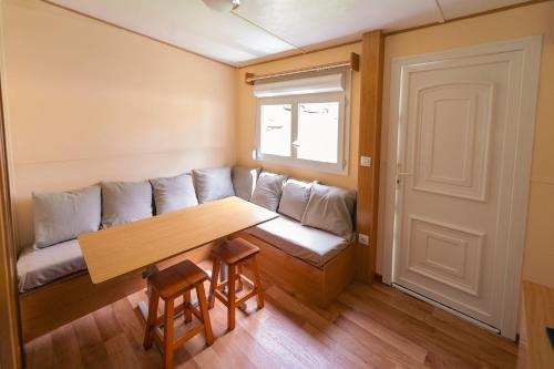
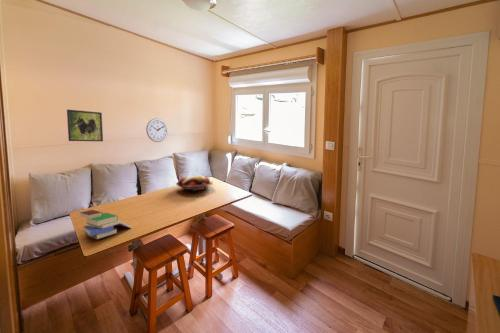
+ fruit basket (195, 182)
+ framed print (85, 126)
+ wall clock (157, 130)
+ book (105, 221)
